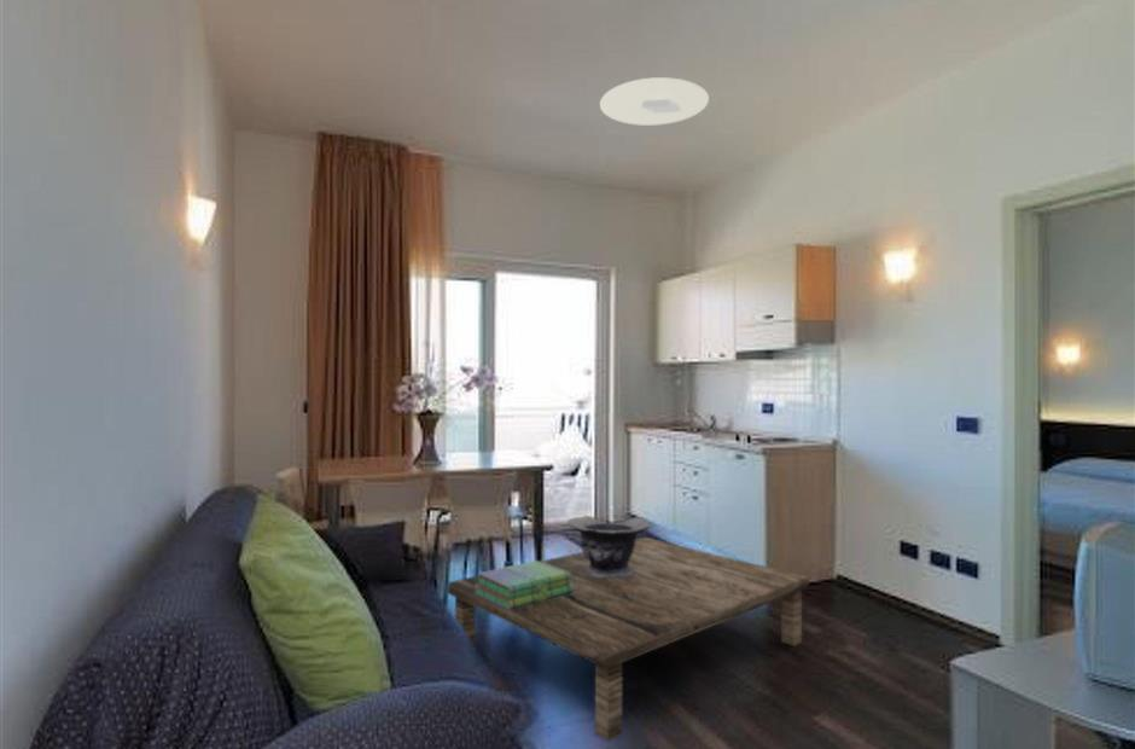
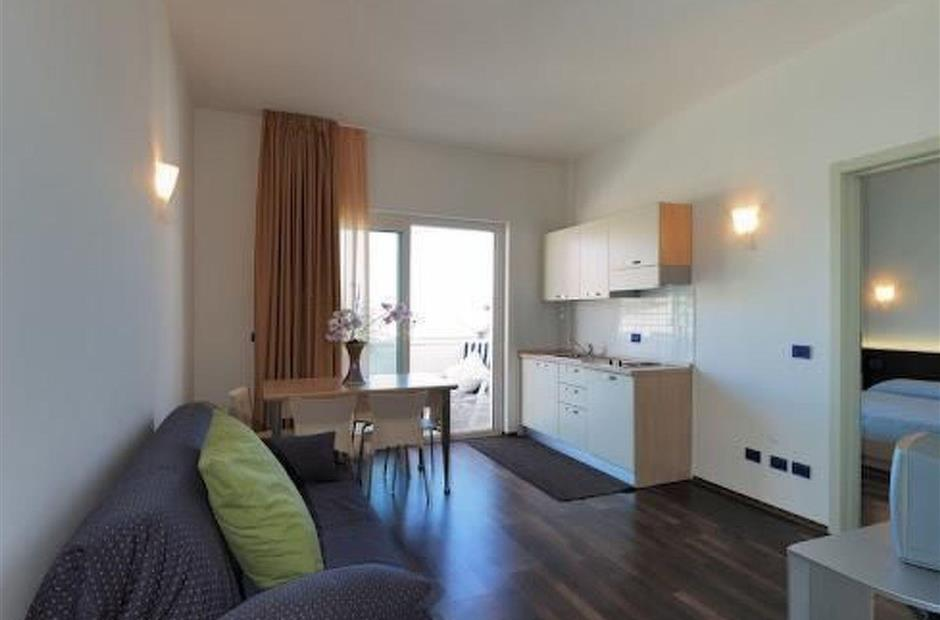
- decorative bowl (607, 546)
- coffee table (630, 612)
- ceiling light (653, 98)
- stack of books (524, 582)
